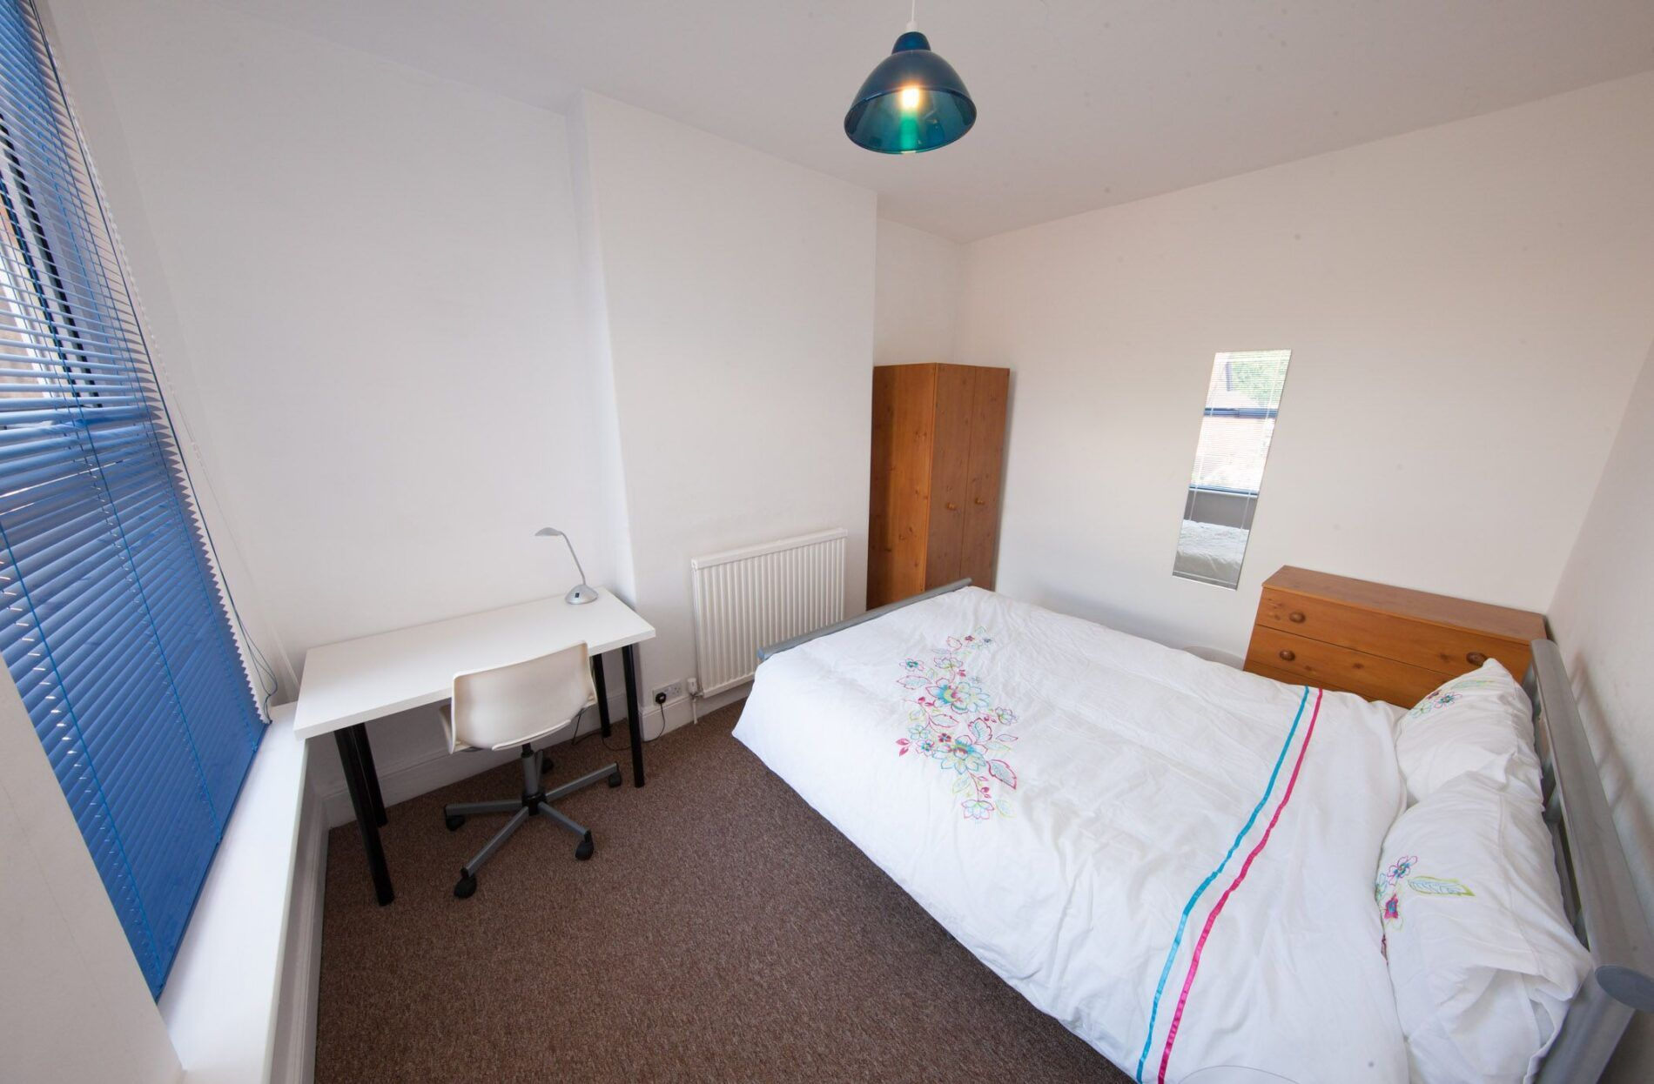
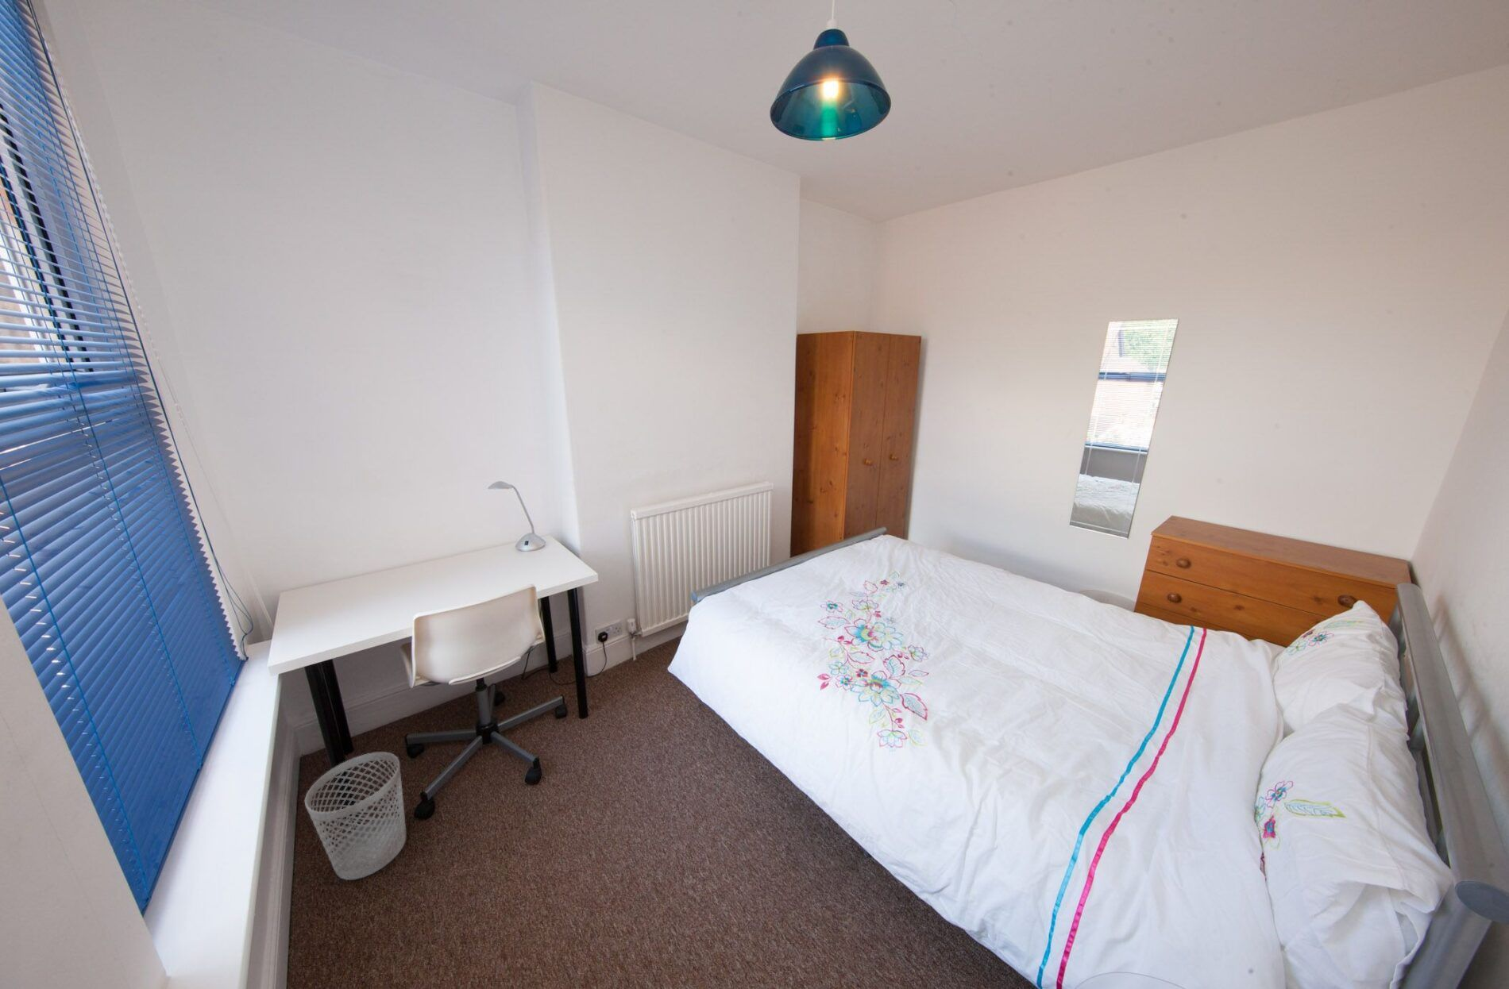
+ wastebasket (364, 816)
